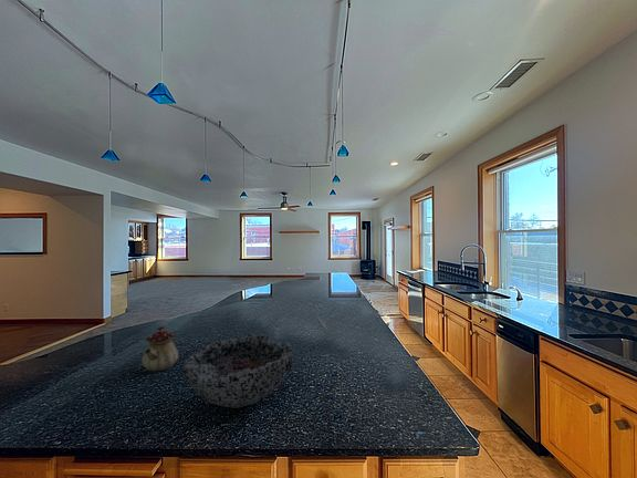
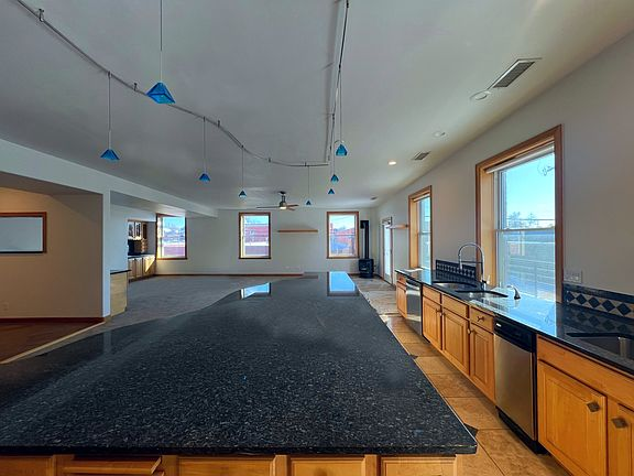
- teapot (161, 345)
- bowl (240, 374)
